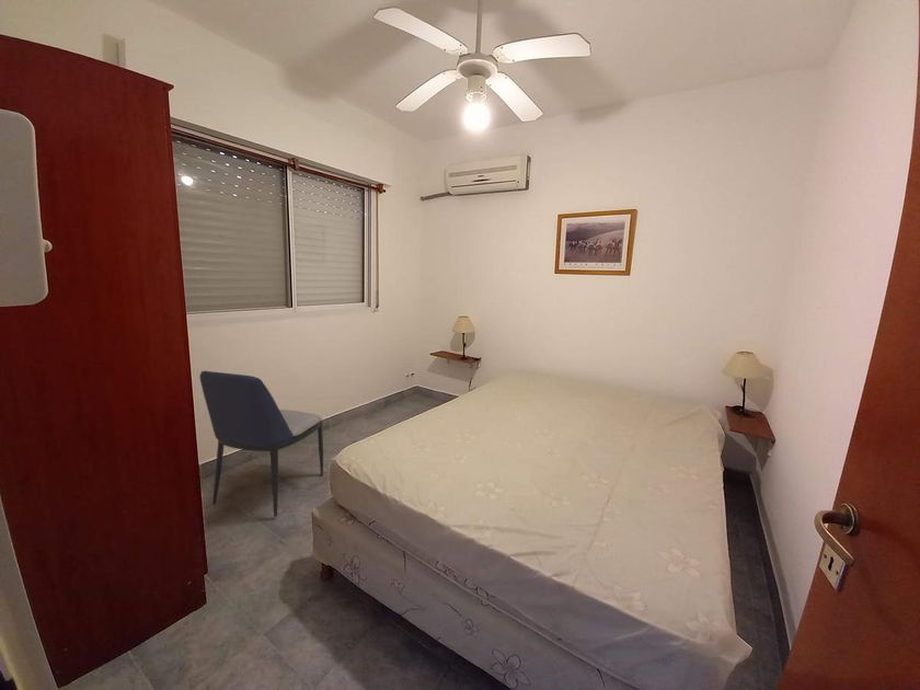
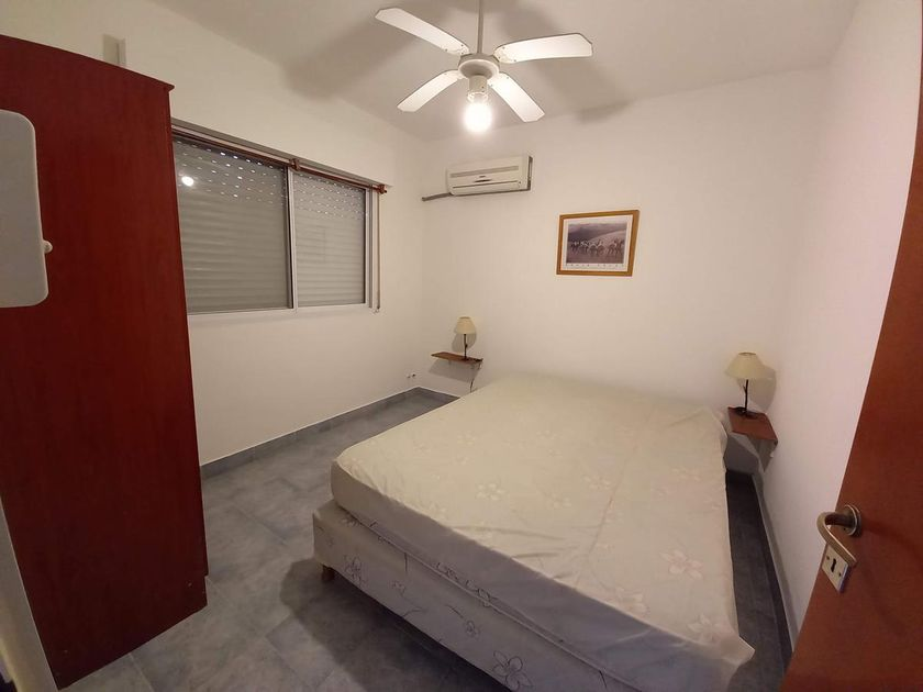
- chair (265, 429)
